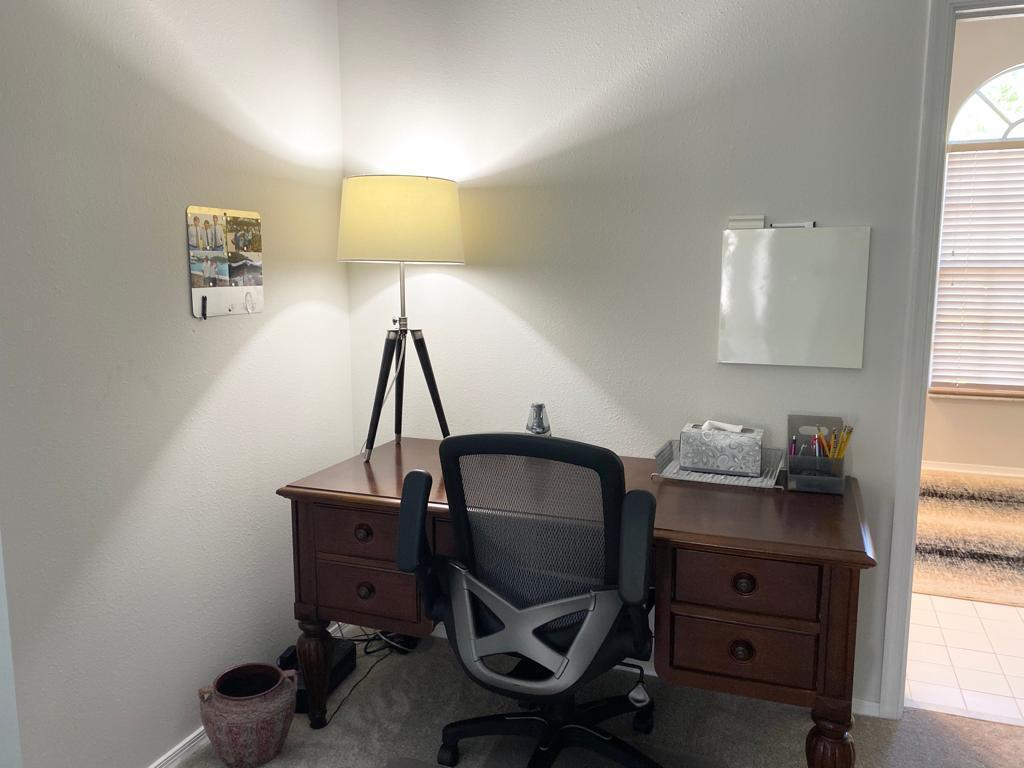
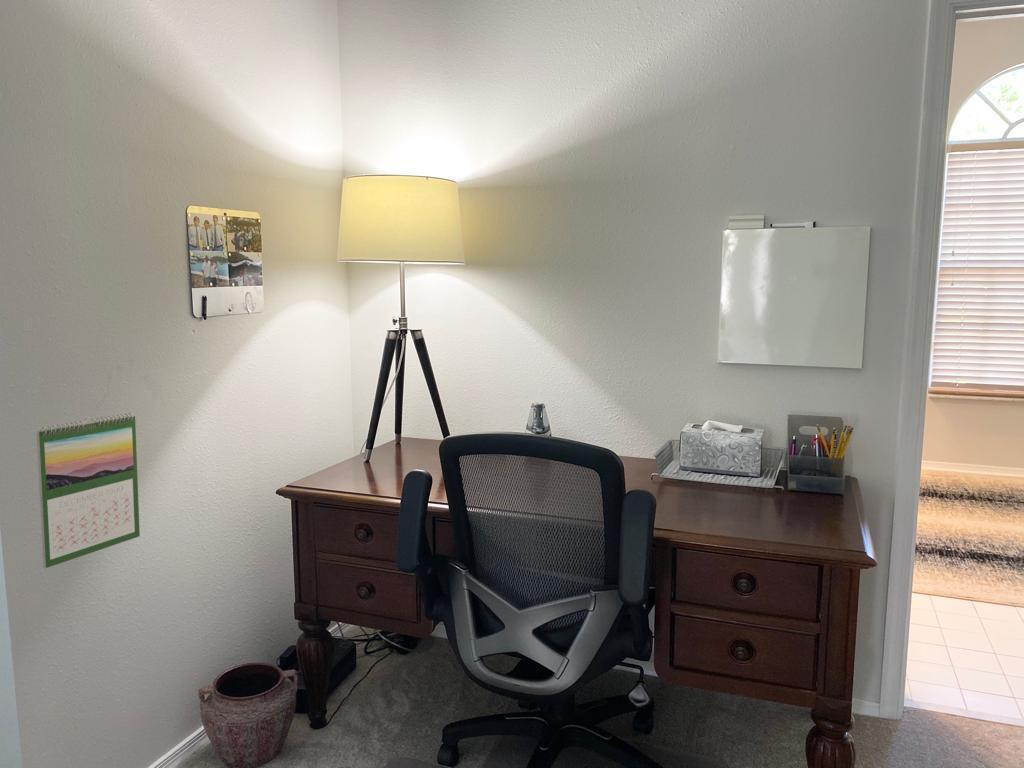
+ calendar (91, 484)
